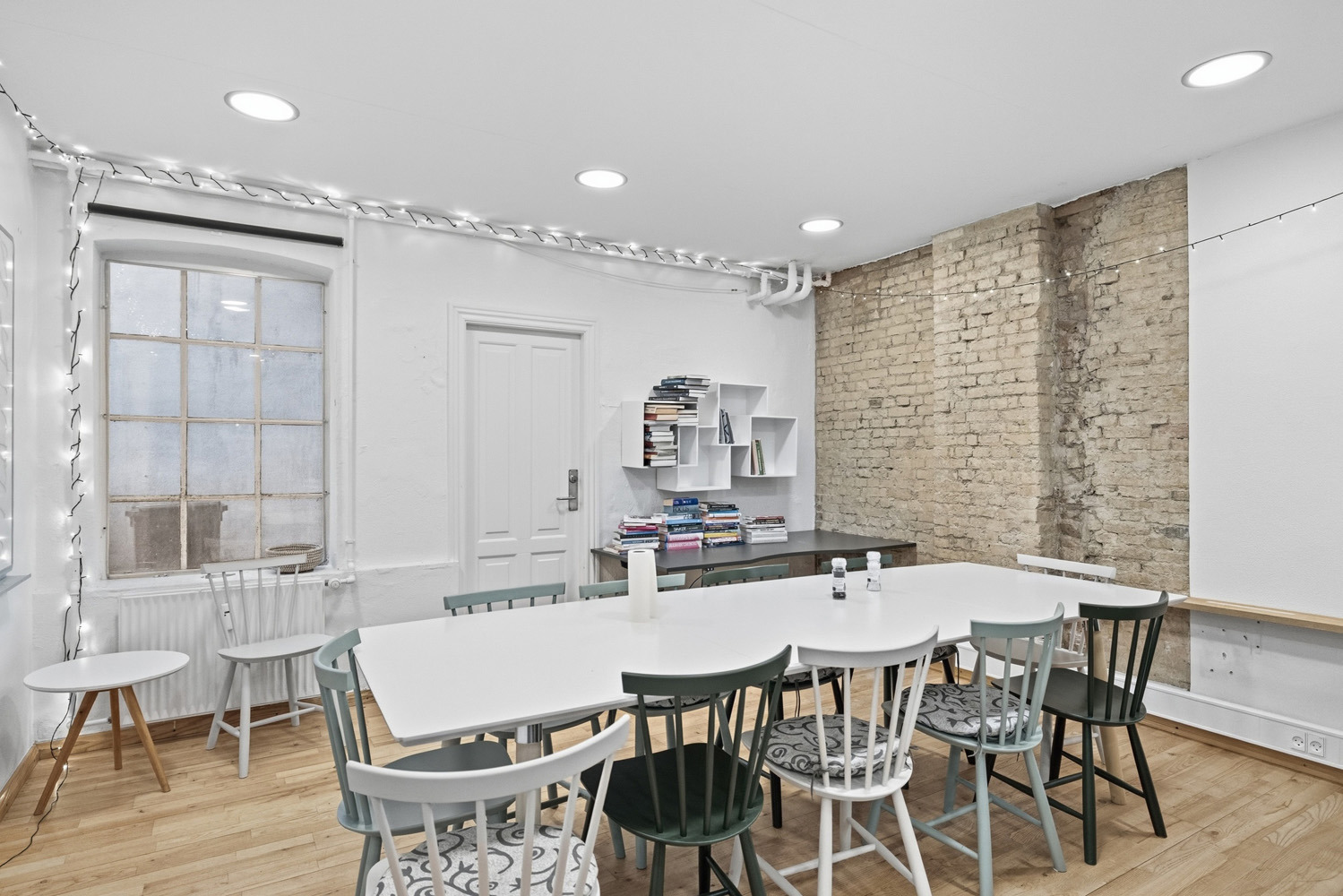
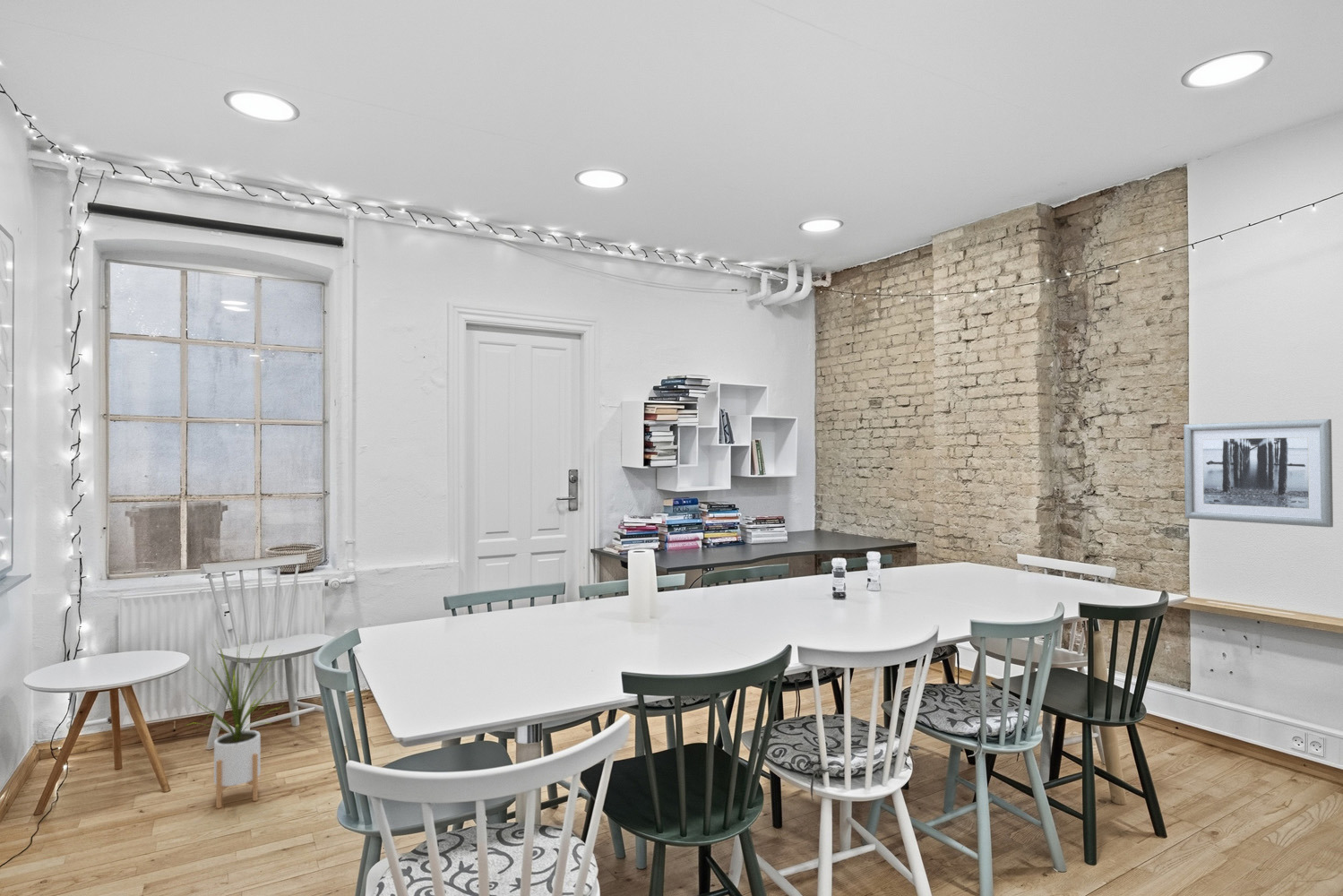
+ wall art (1253, 471)
+ house plant (237, 719)
